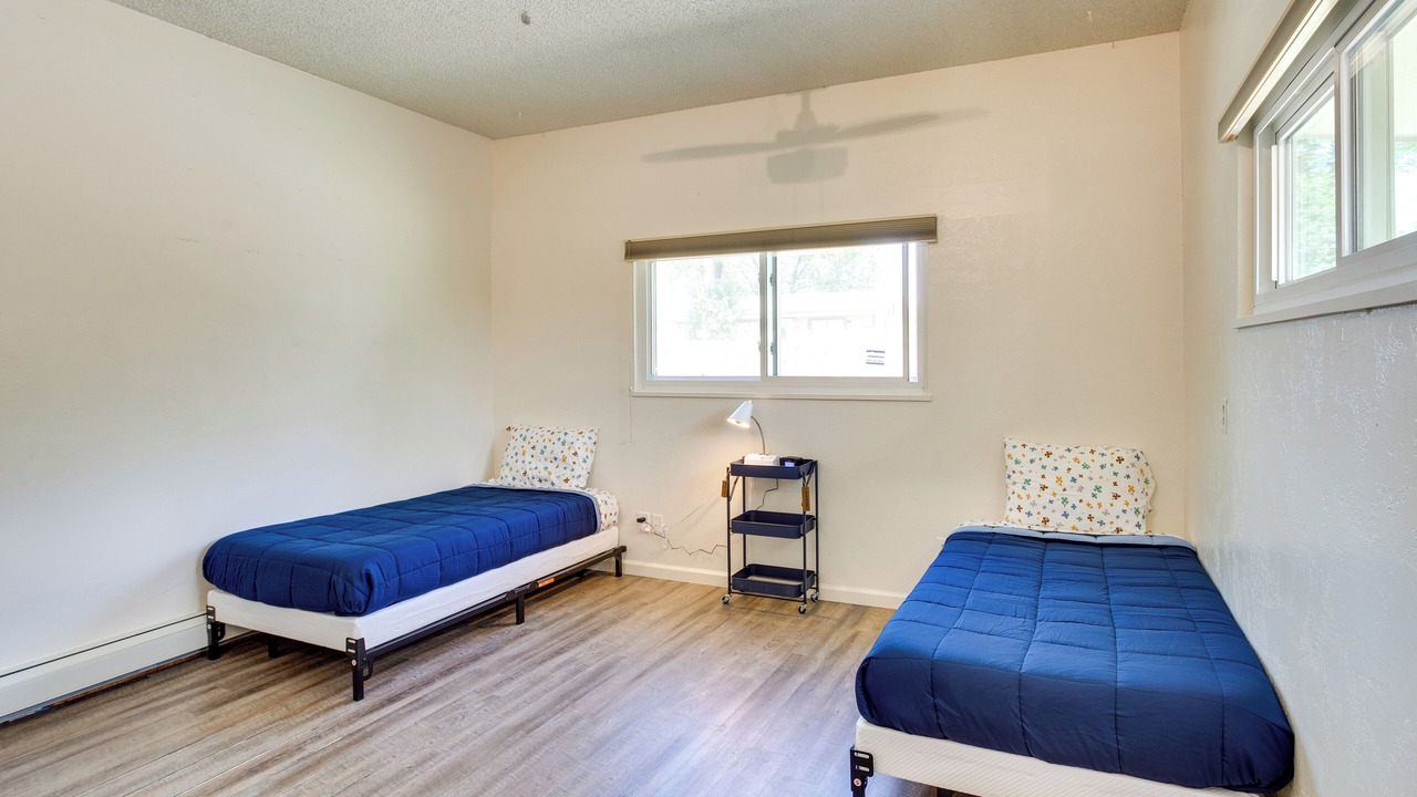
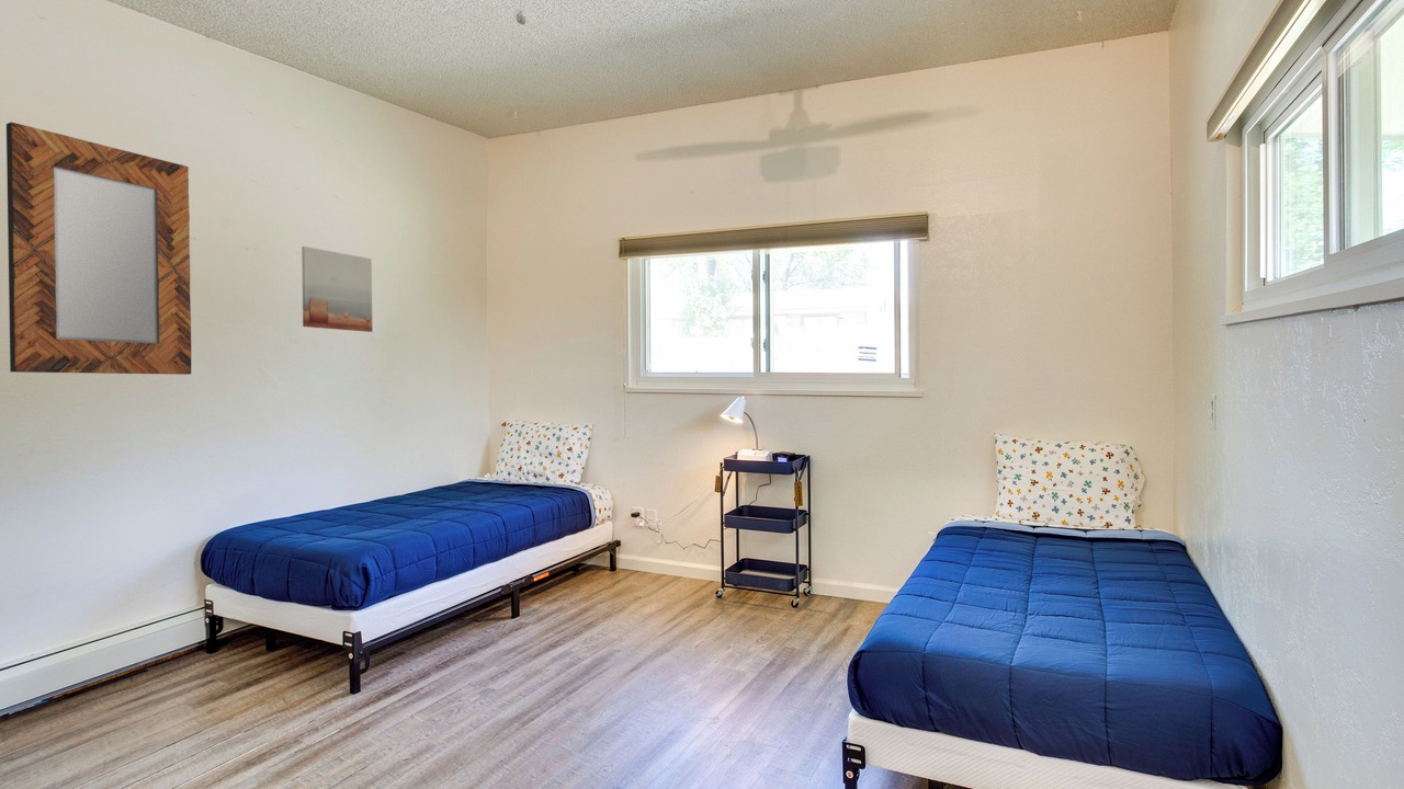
+ wall art (338, 290)
+ home mirror (106, 260)
